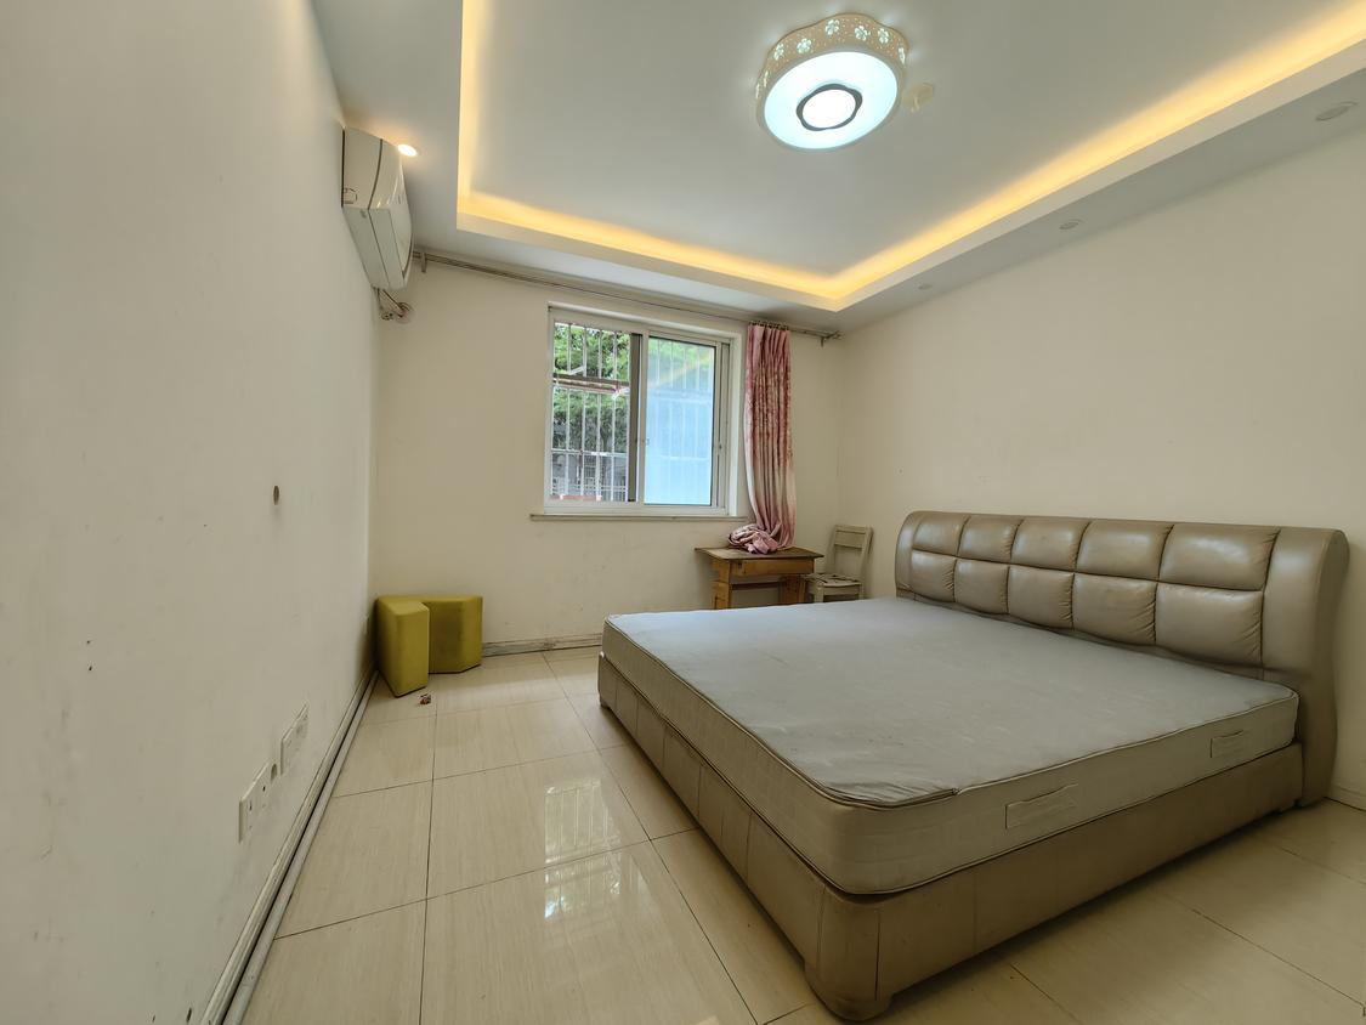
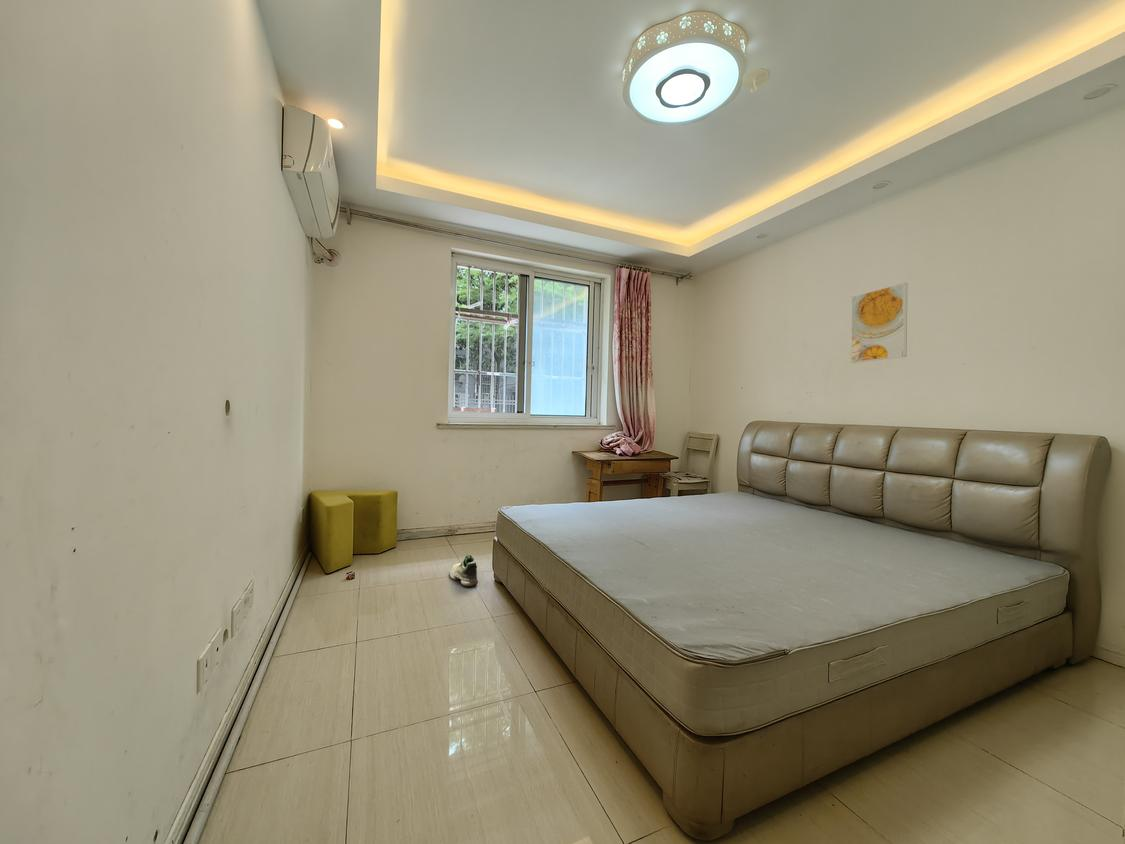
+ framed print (877, 325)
+ shoe (462, 565)
